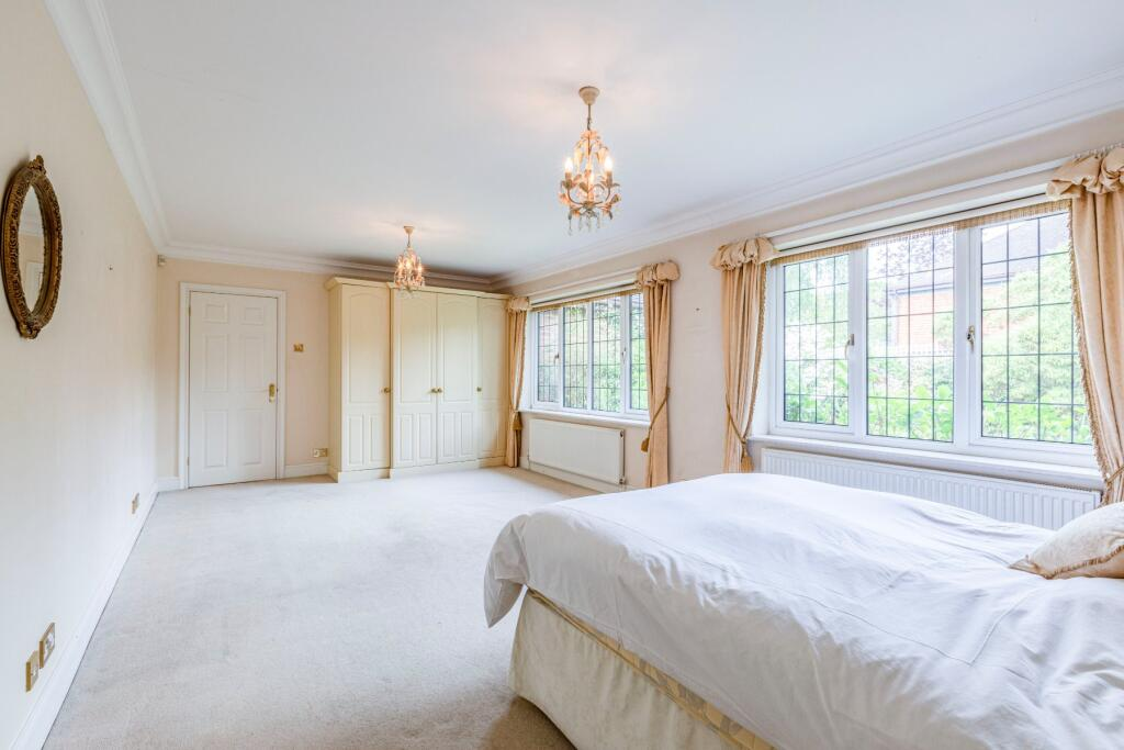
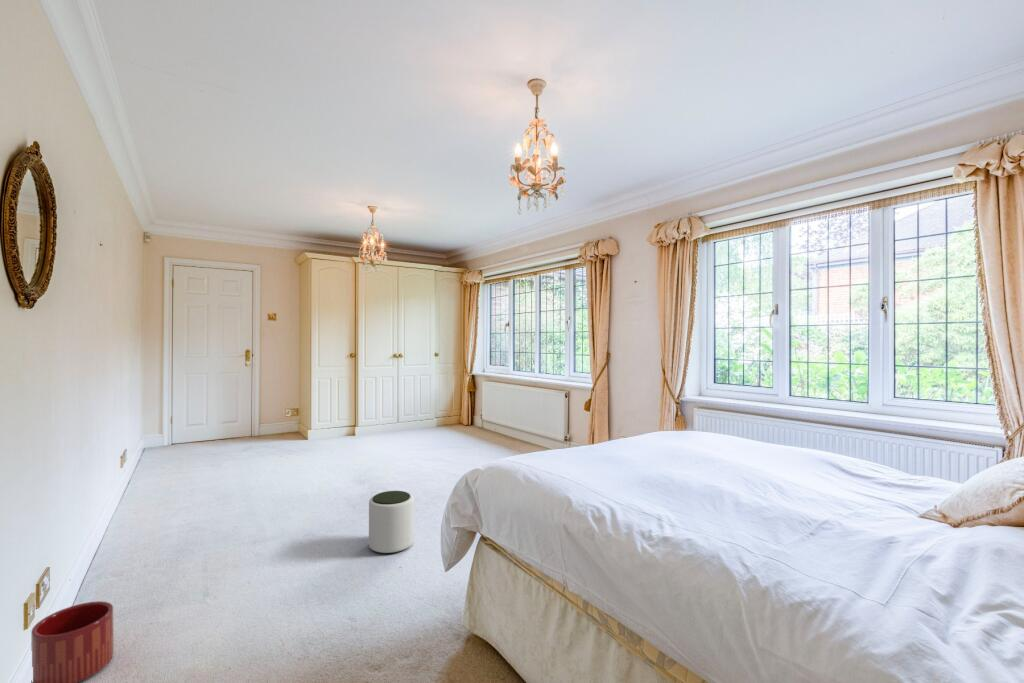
+ plant pot (391, 520)
+ planter (74, 643)
